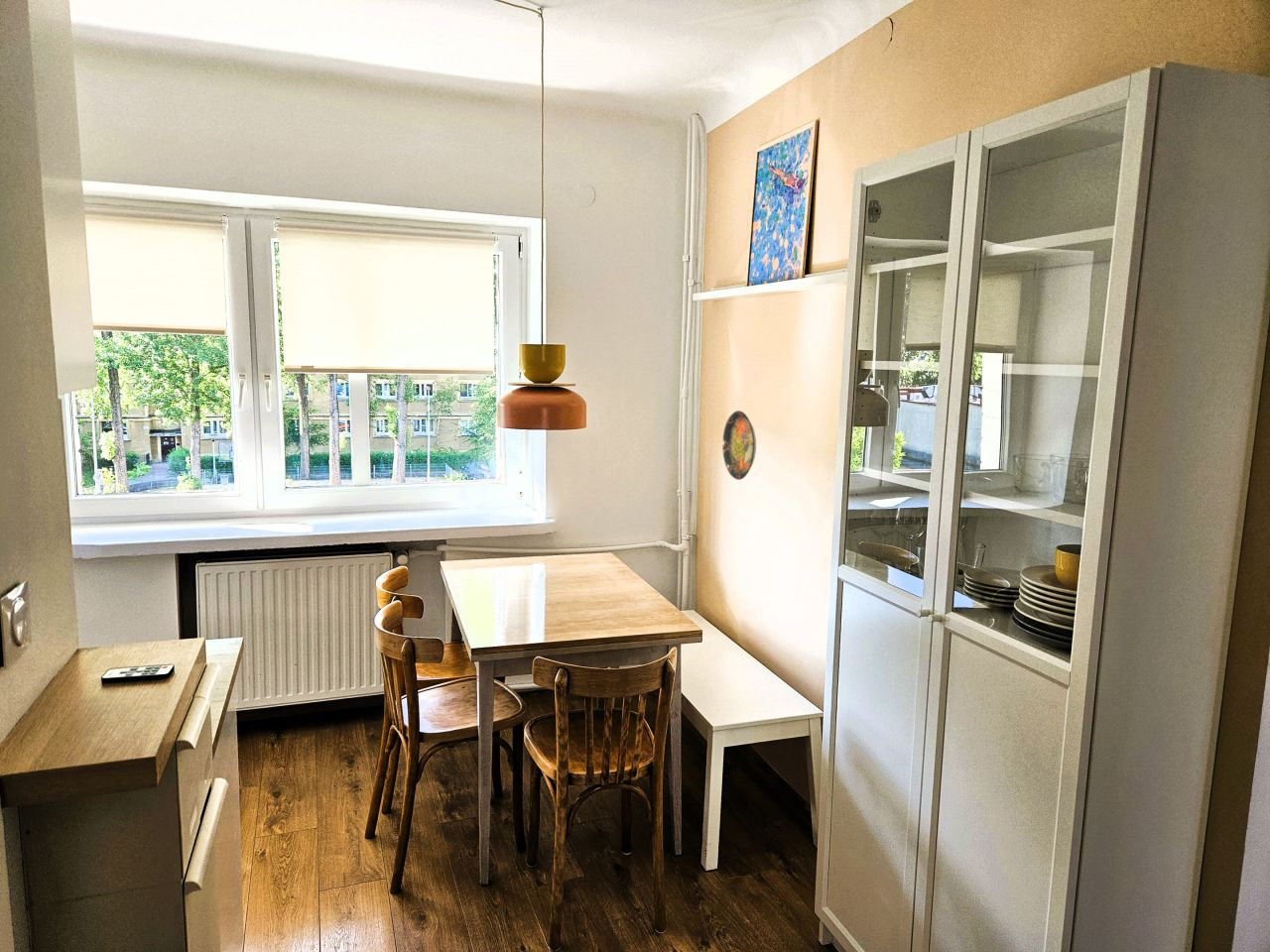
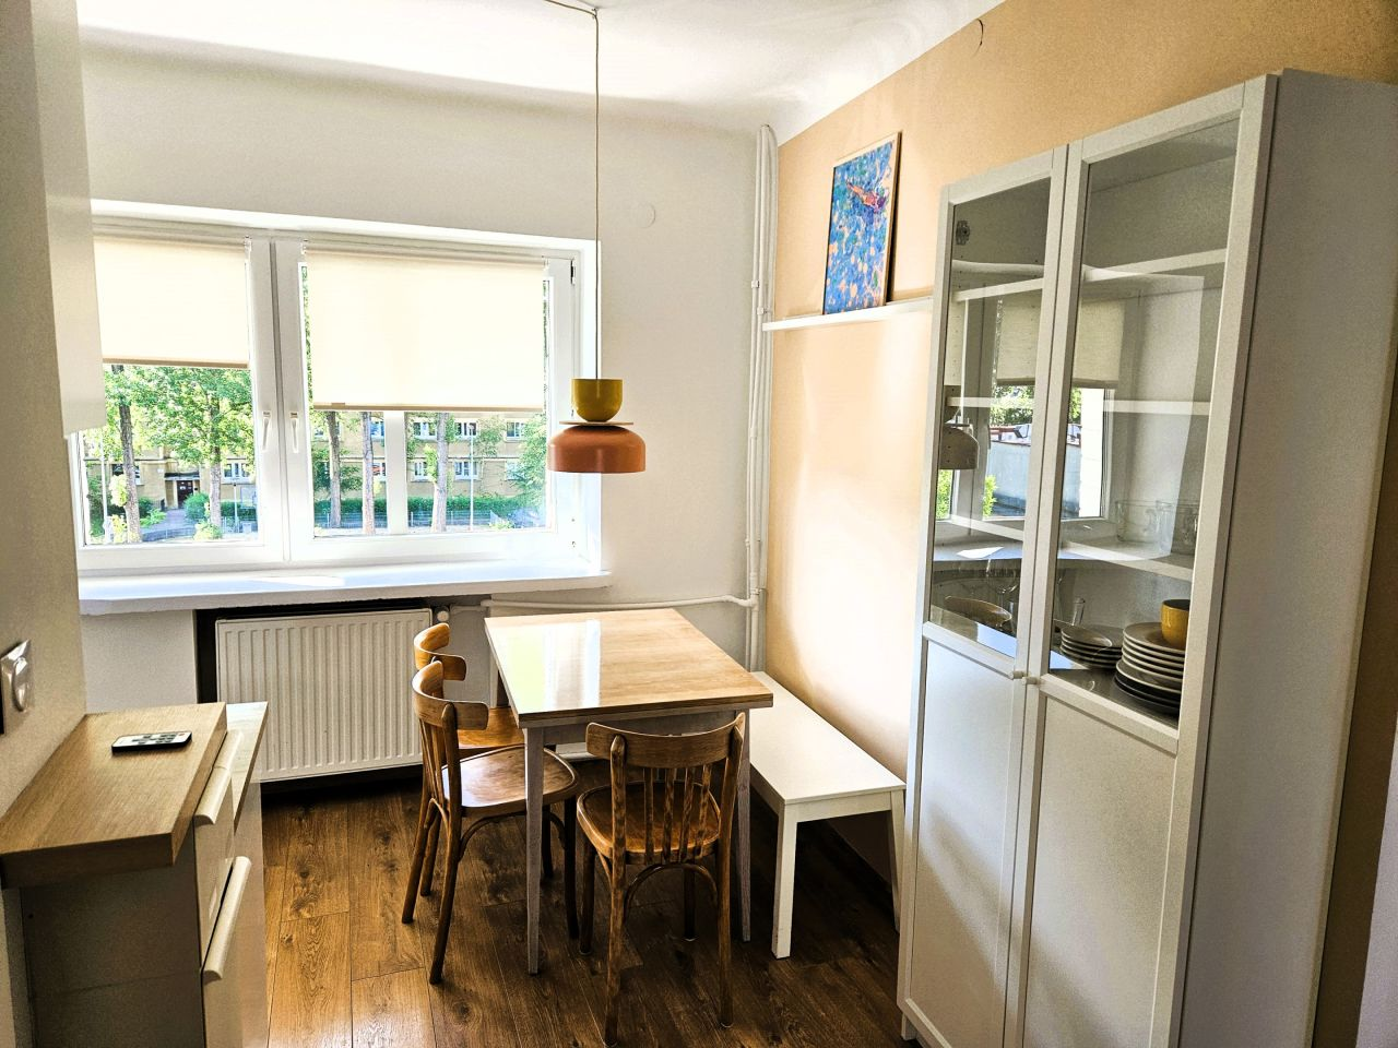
- decorative plate (740, 445)
